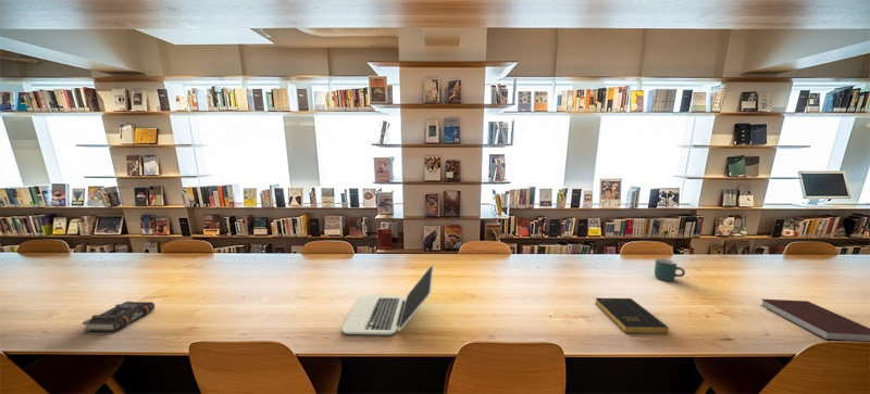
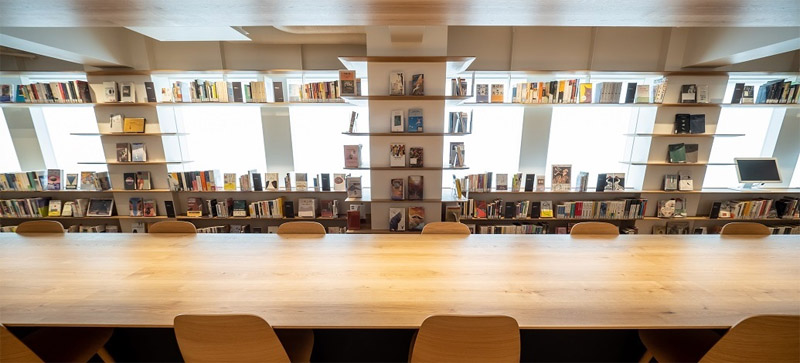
- book (121, 314)
- laptop (391, 295)
- book (626, 313)
- mug (668, 269)
- notebook (816, 318)
